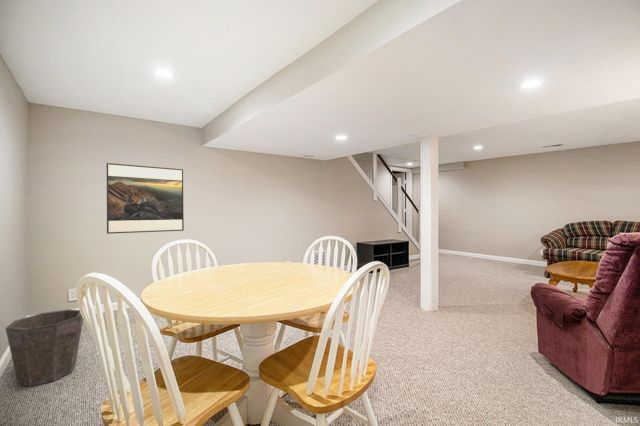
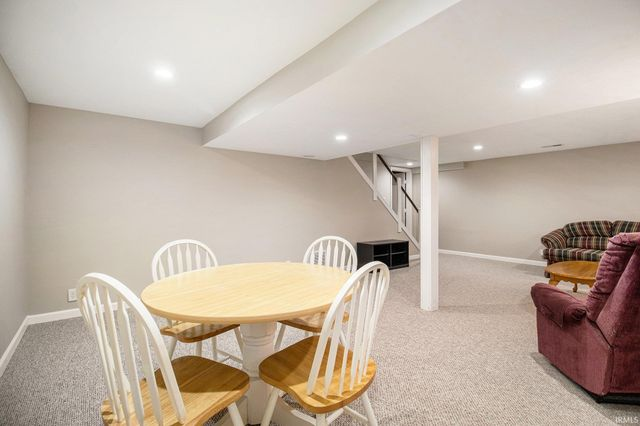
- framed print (147, 199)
- waste bin (48, 346)
